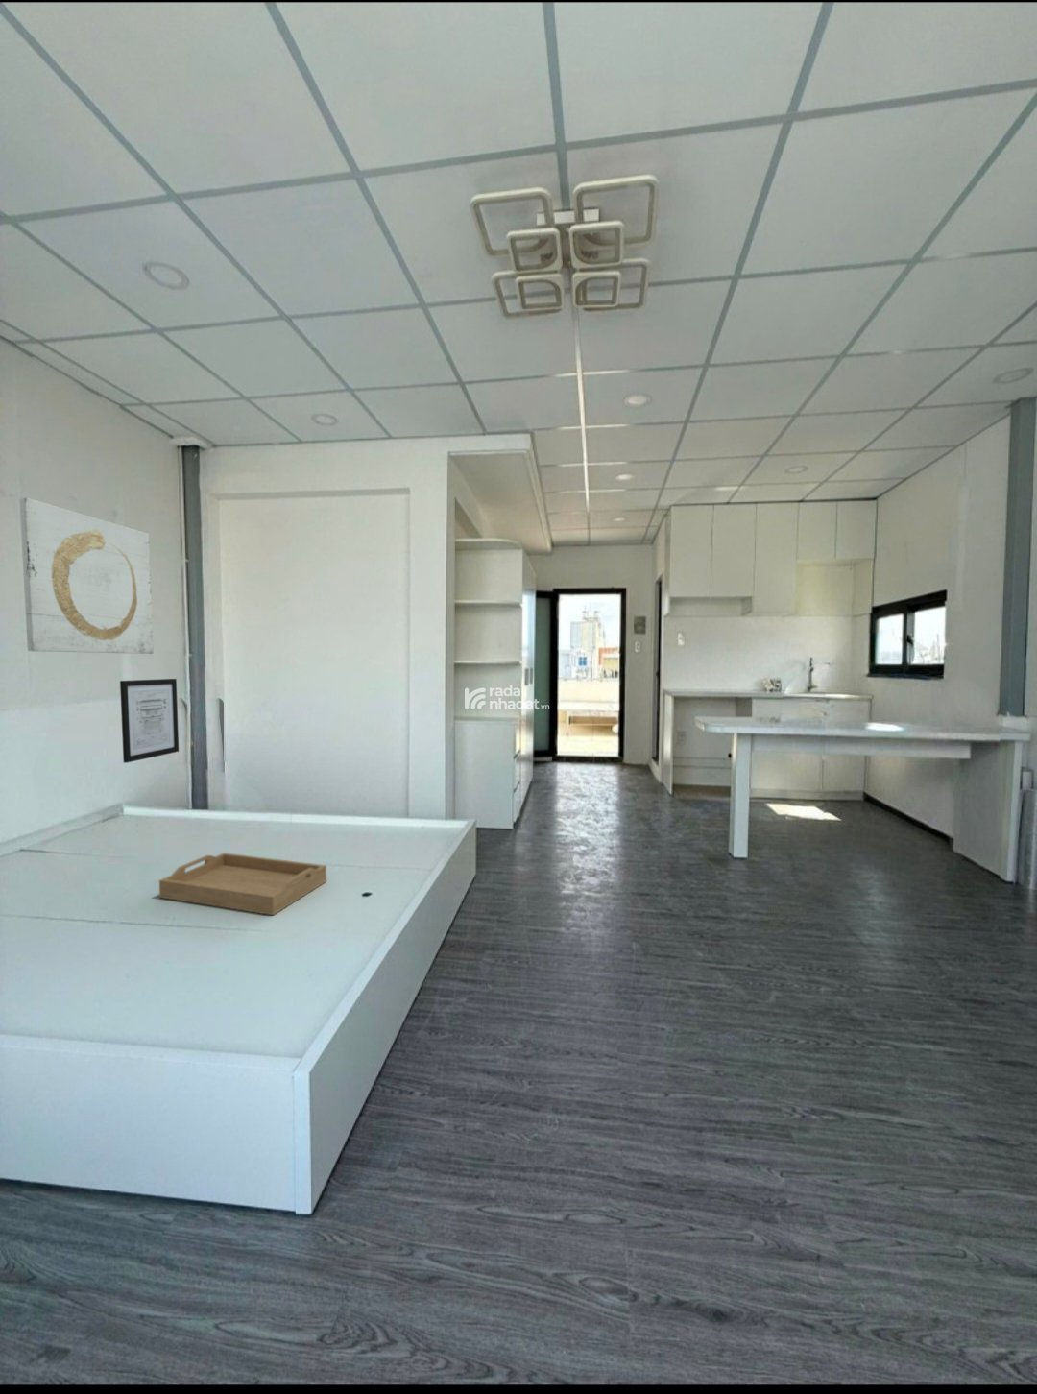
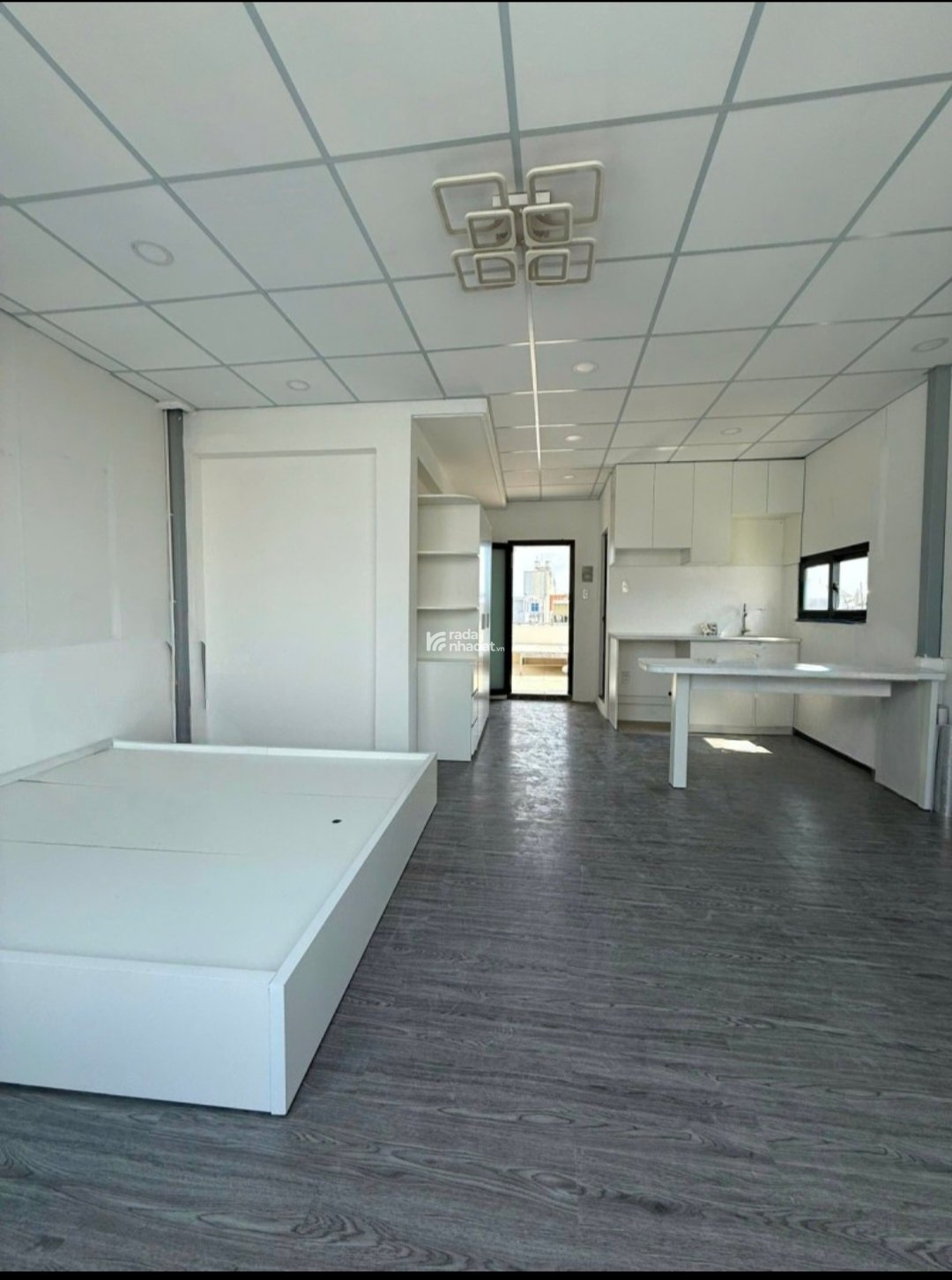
- serving tray (246, 878)
- wall art (94, 586)
- wall art (150, 718)
